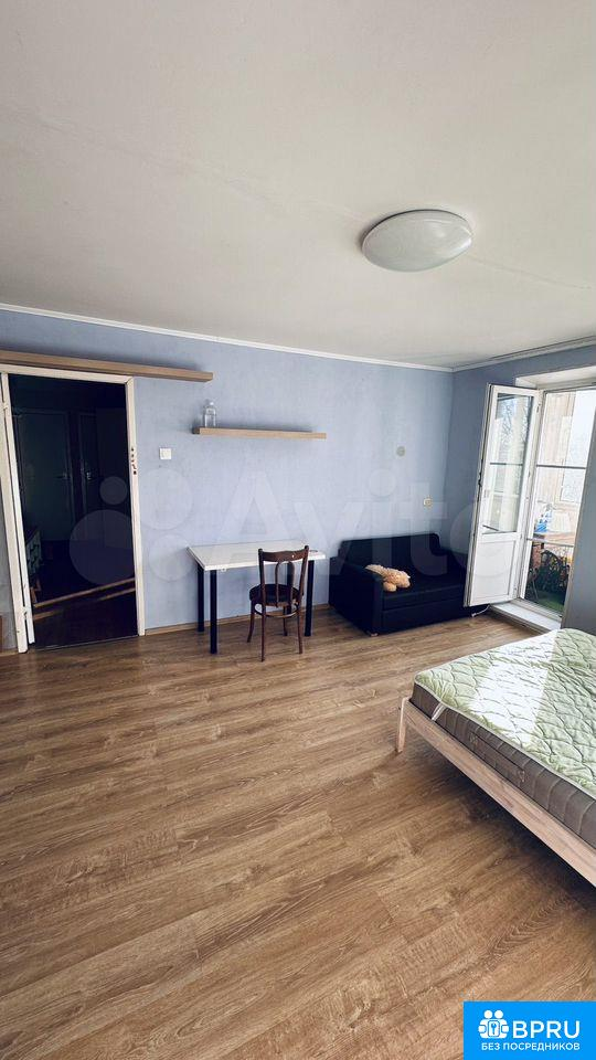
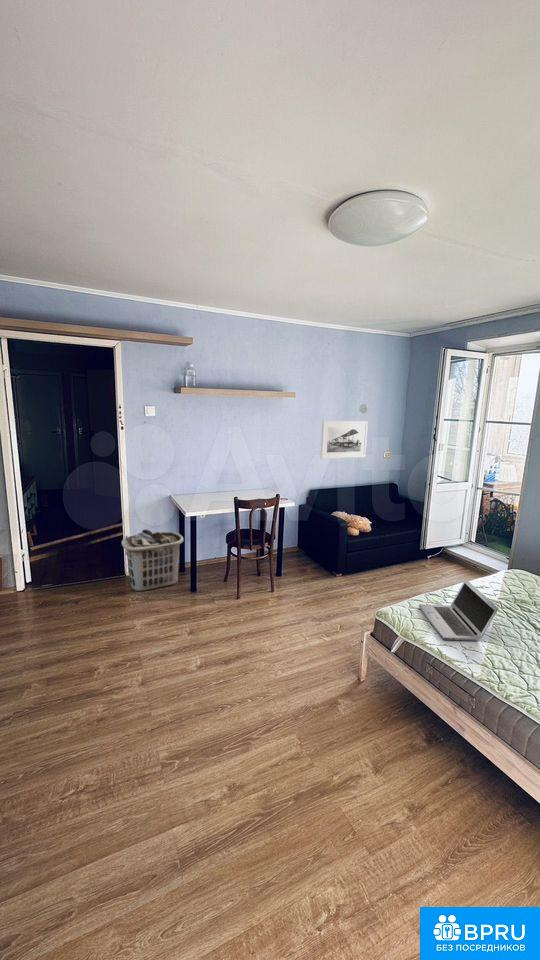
+ clothes hamper (153, 556)
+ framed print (344, 439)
+ laptop (455, 607)
